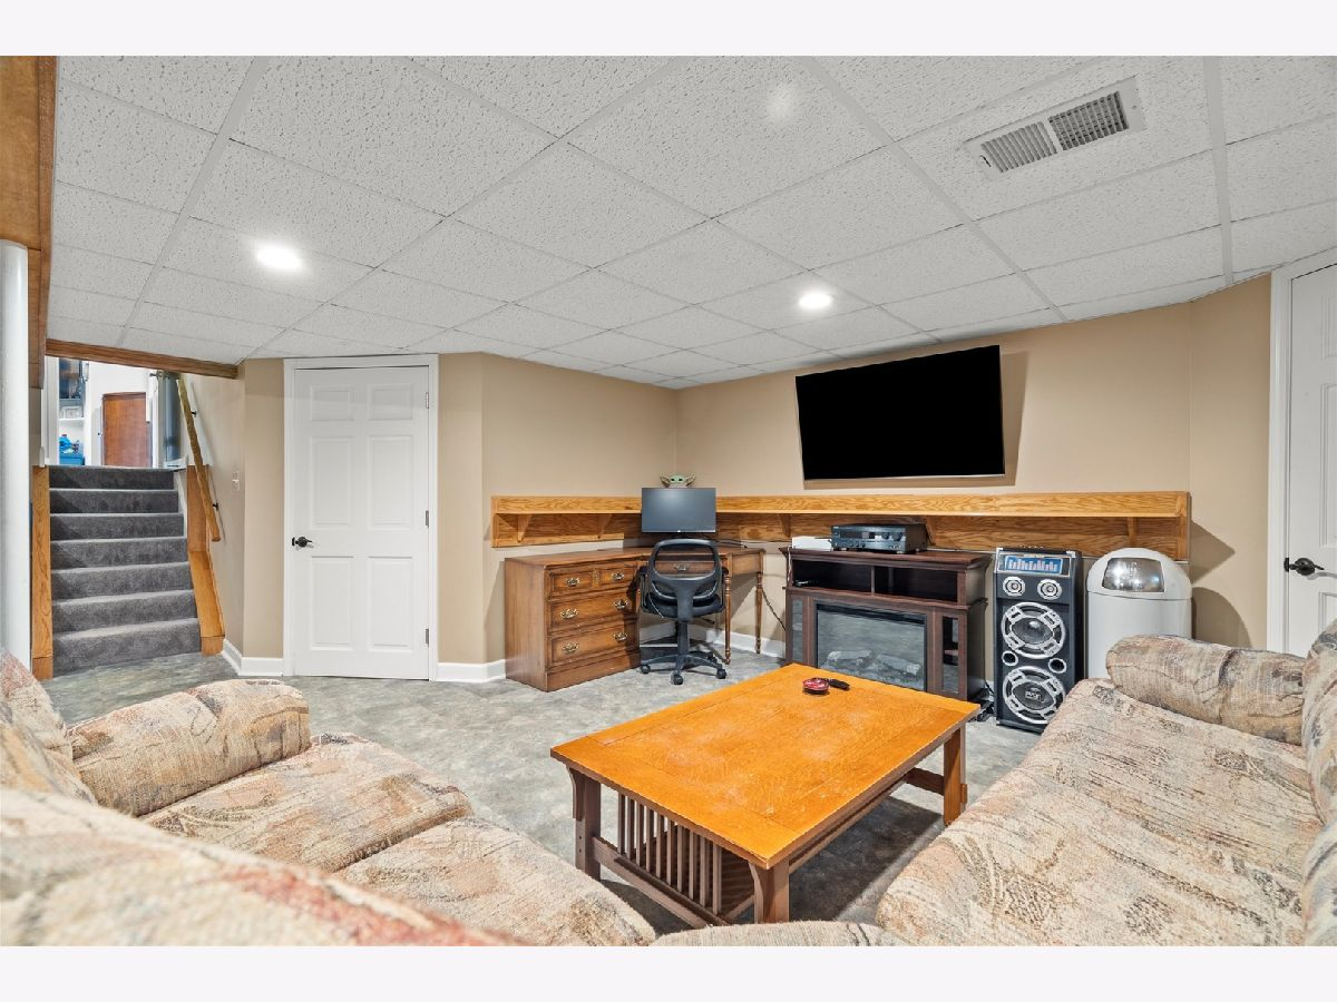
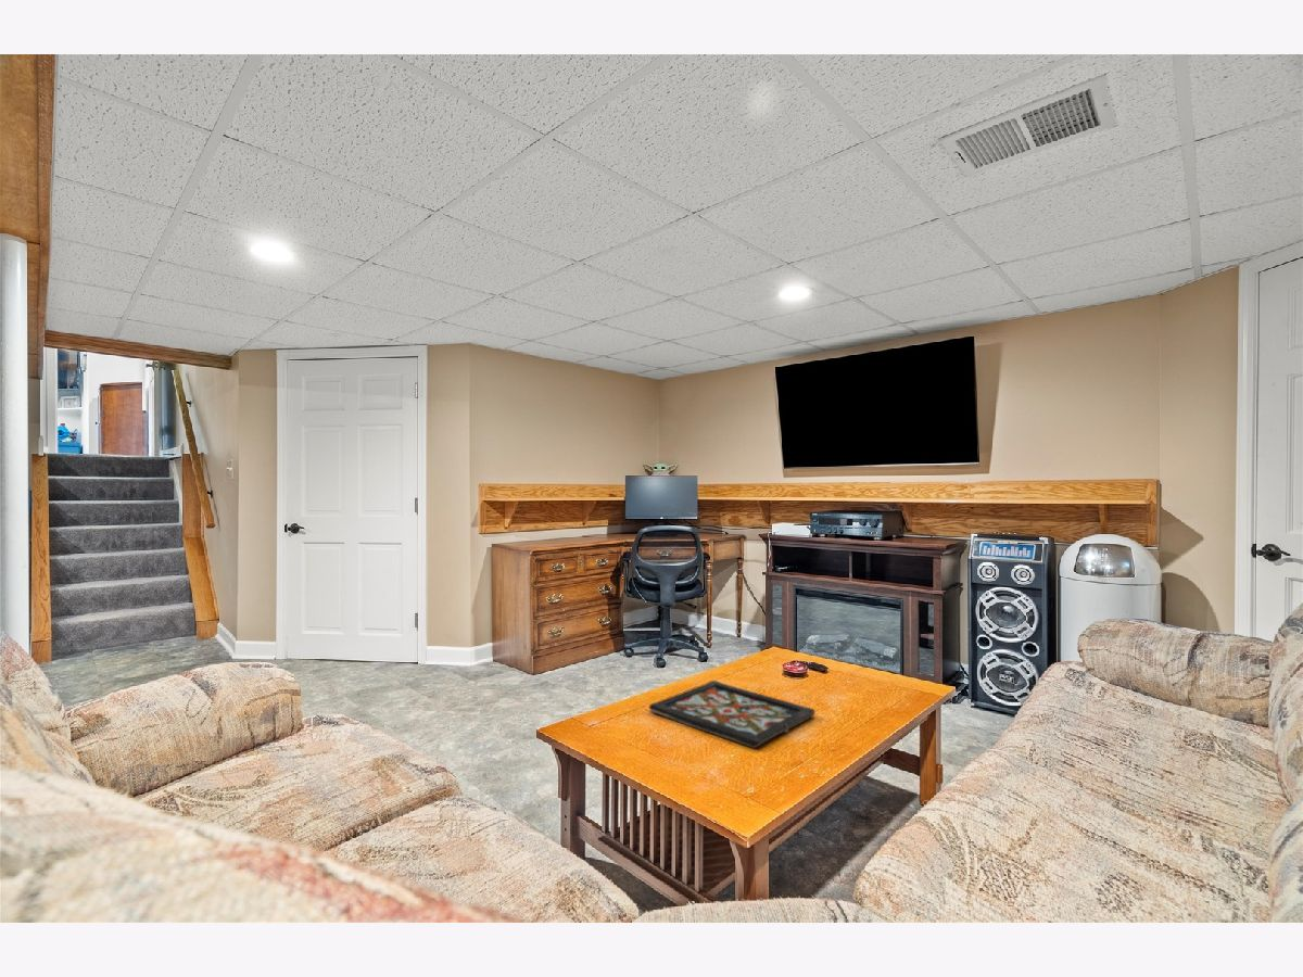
+ decorative tray (731, 709)
